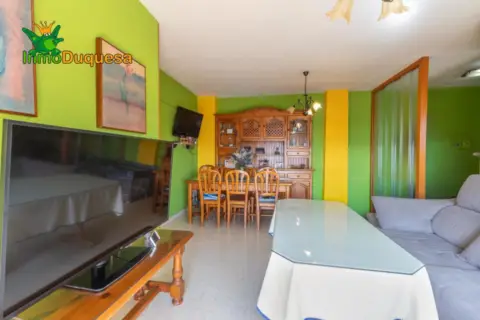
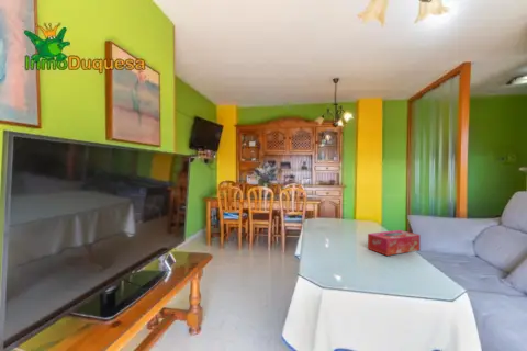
+ tissue box (393, 241)
